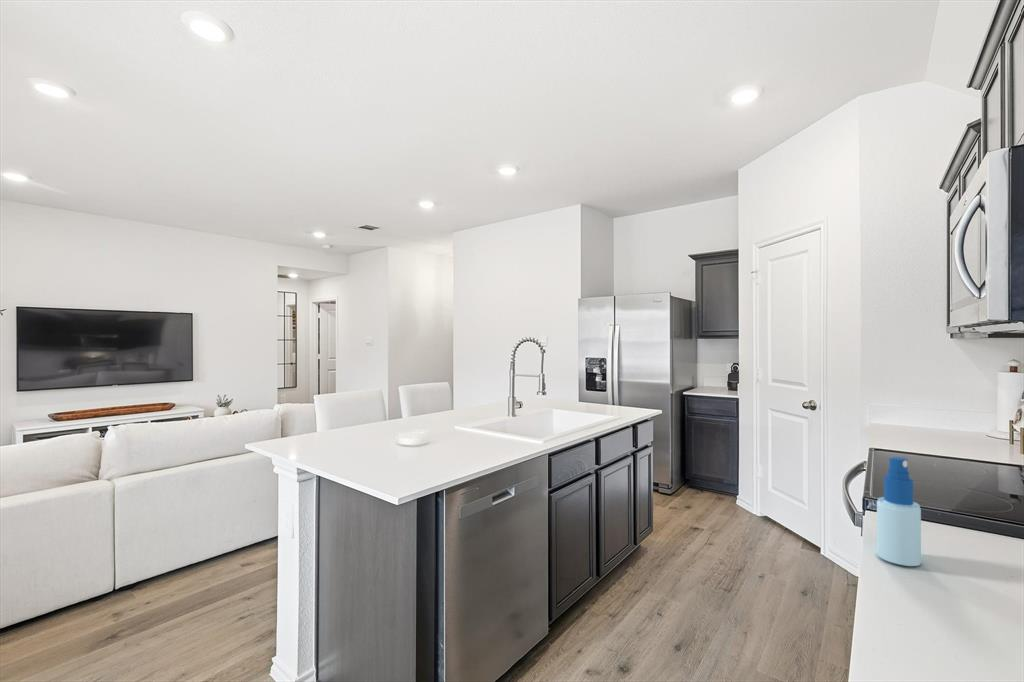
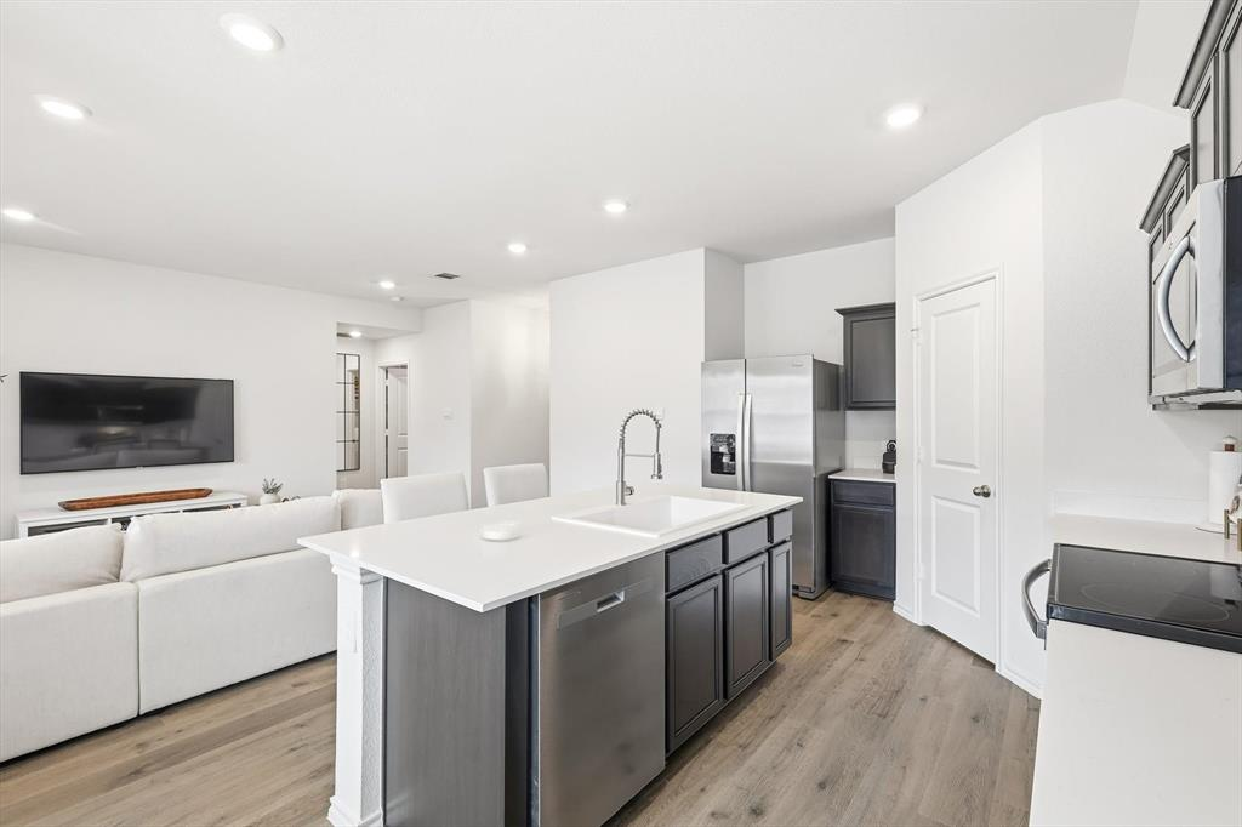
- spray bottle (898, 507)
